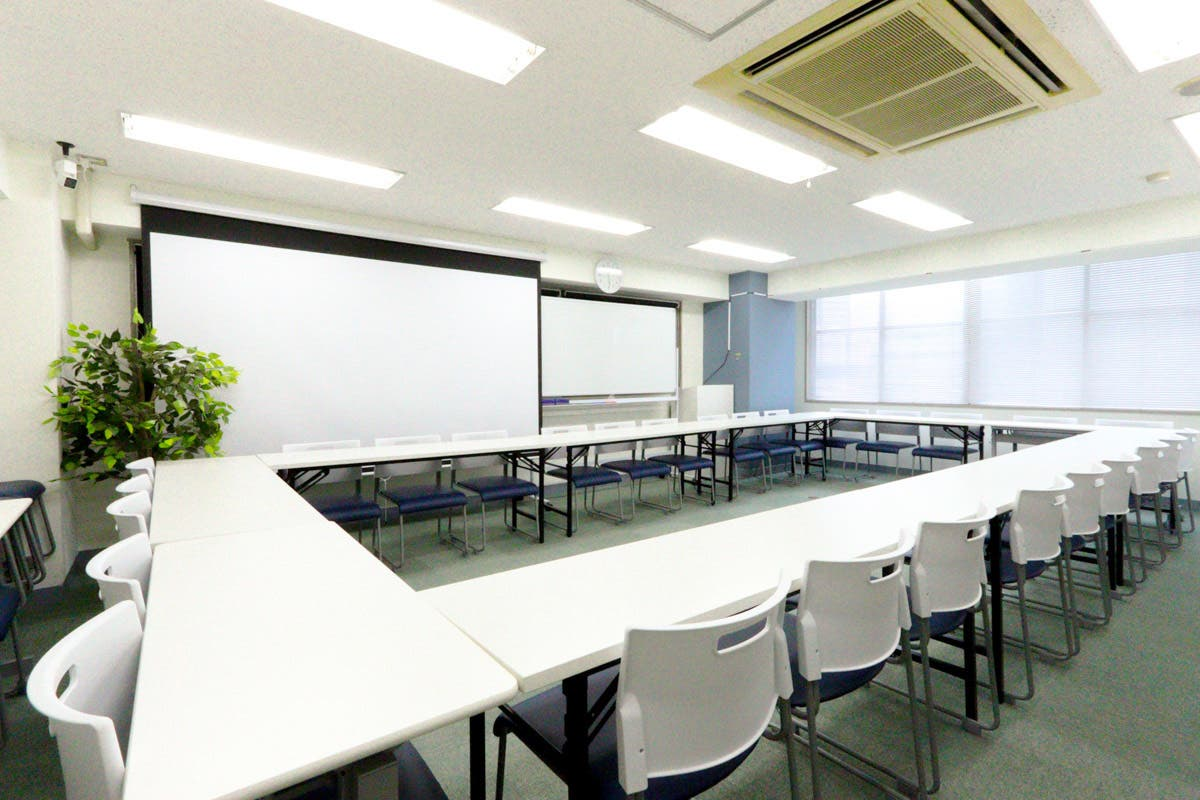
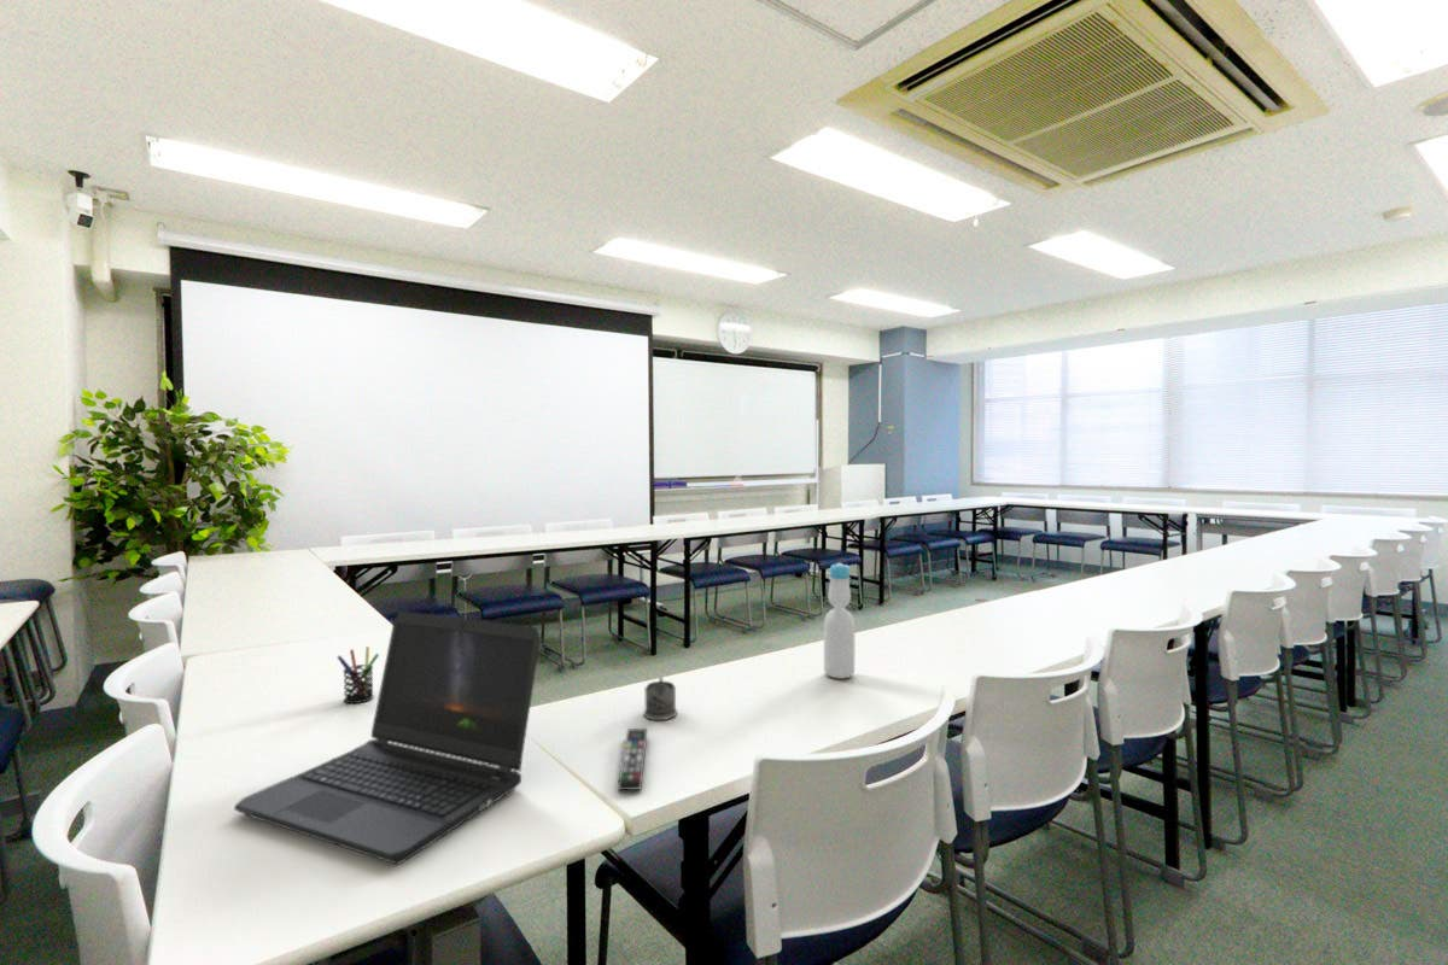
+ pen holder (361, 672)
+ laptop computer (396, 717)
+ bottle (839, 619)
+ remote control (634, 756)
+ tea glass holder (660, 694)
